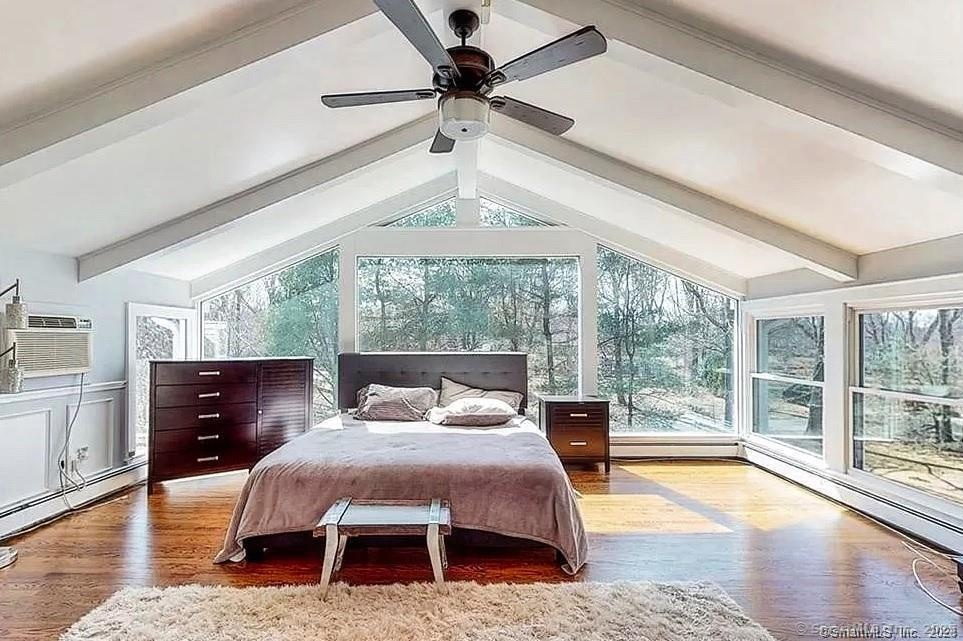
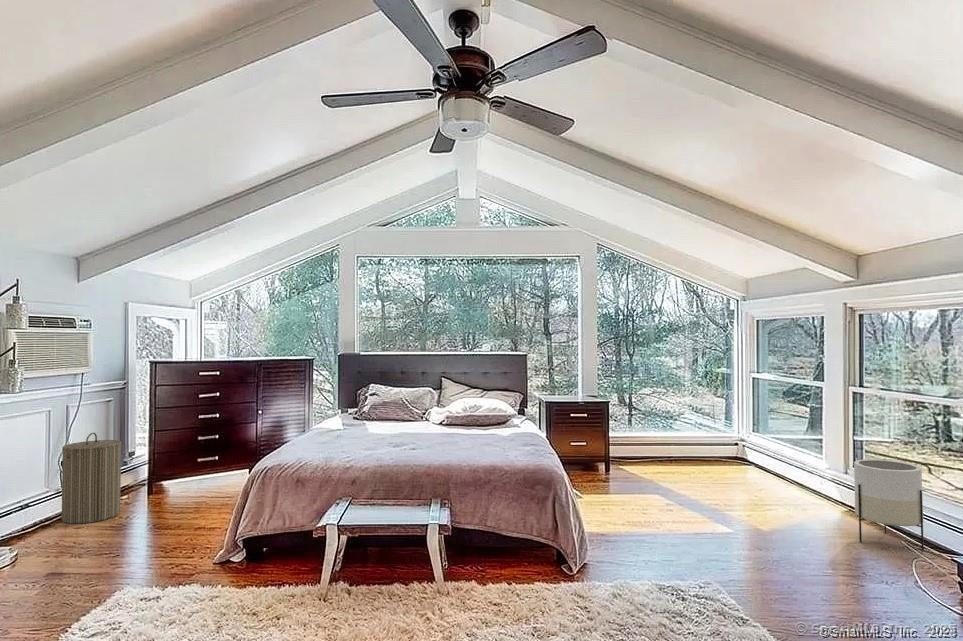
+ laundry hamper (92, 474)
+ planter (887, 503)
